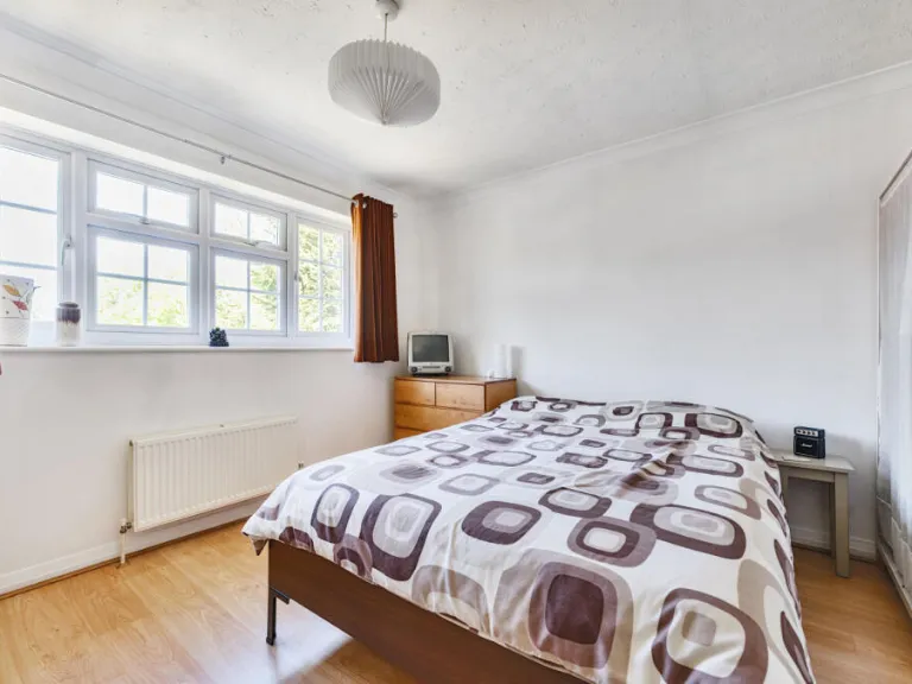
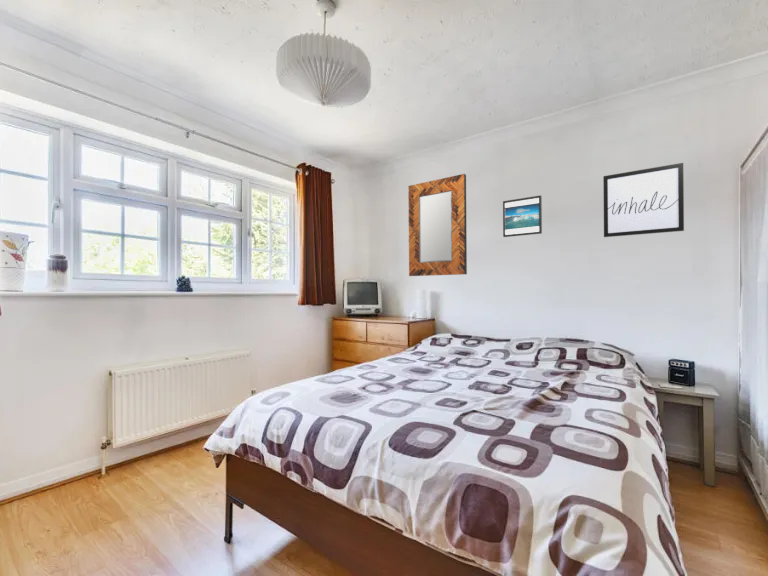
+ home mirror (436, 227)
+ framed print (521, 216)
+ wall art (641, 202)
